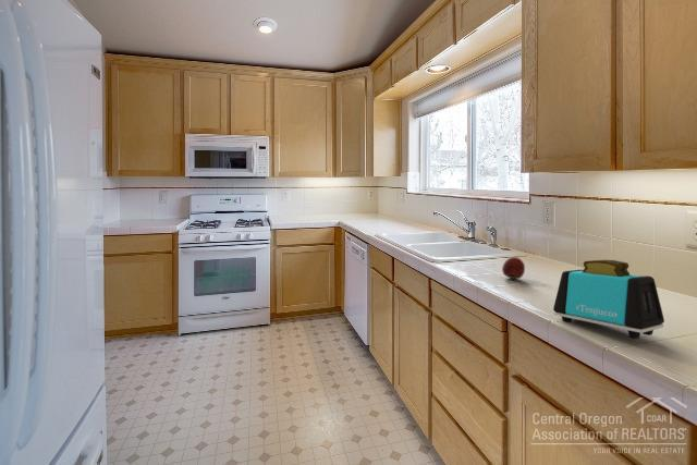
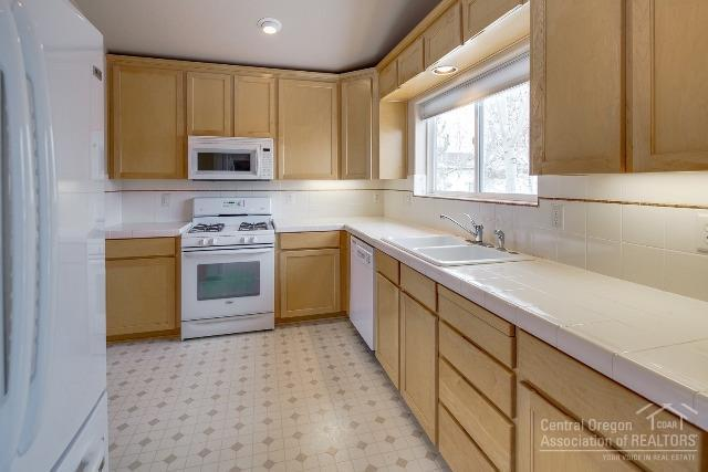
- apple (513, 268)
- toaster (604, 294)
